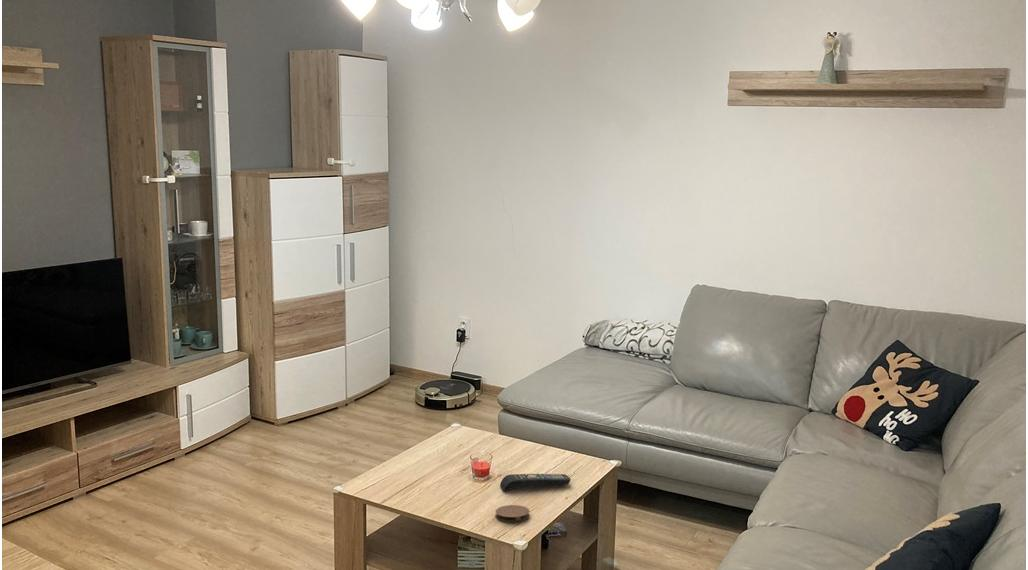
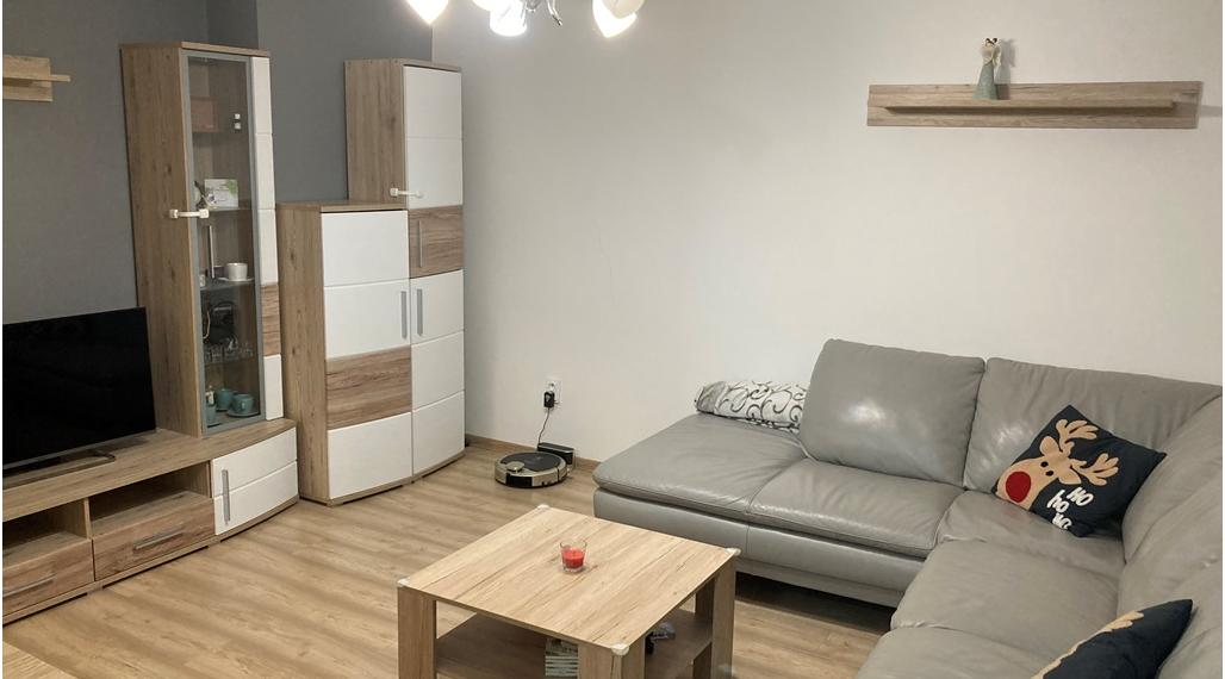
- coaster (512, 513)
- remote control (535, 480)
